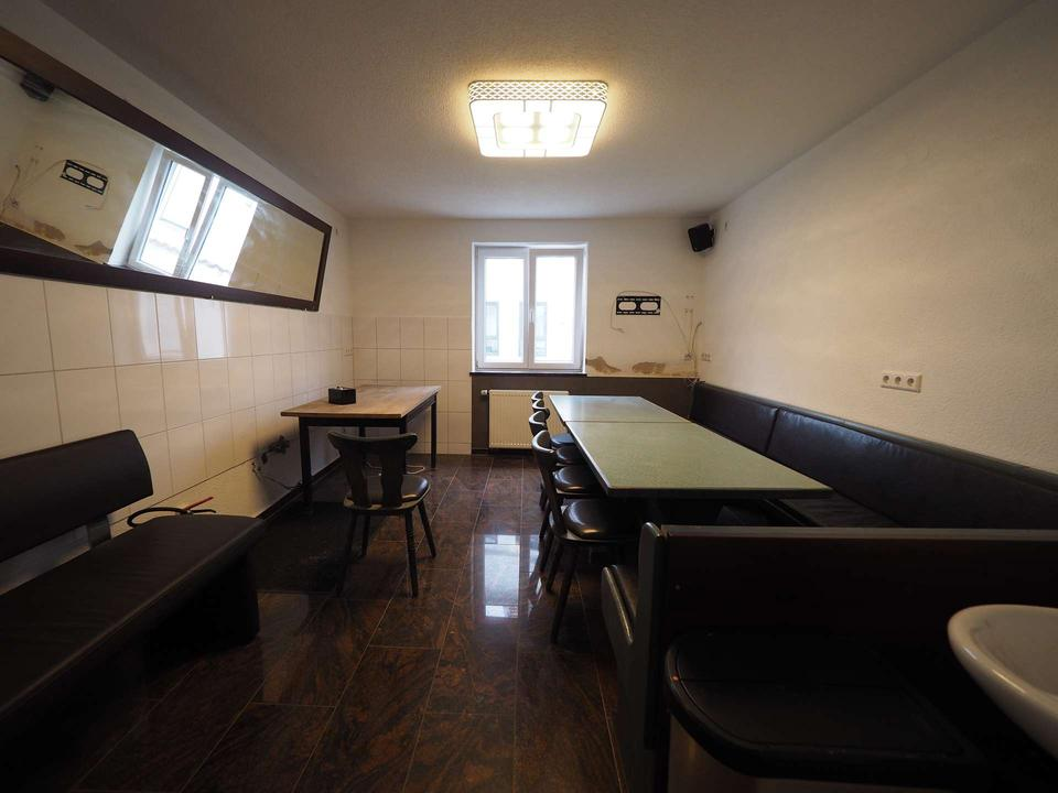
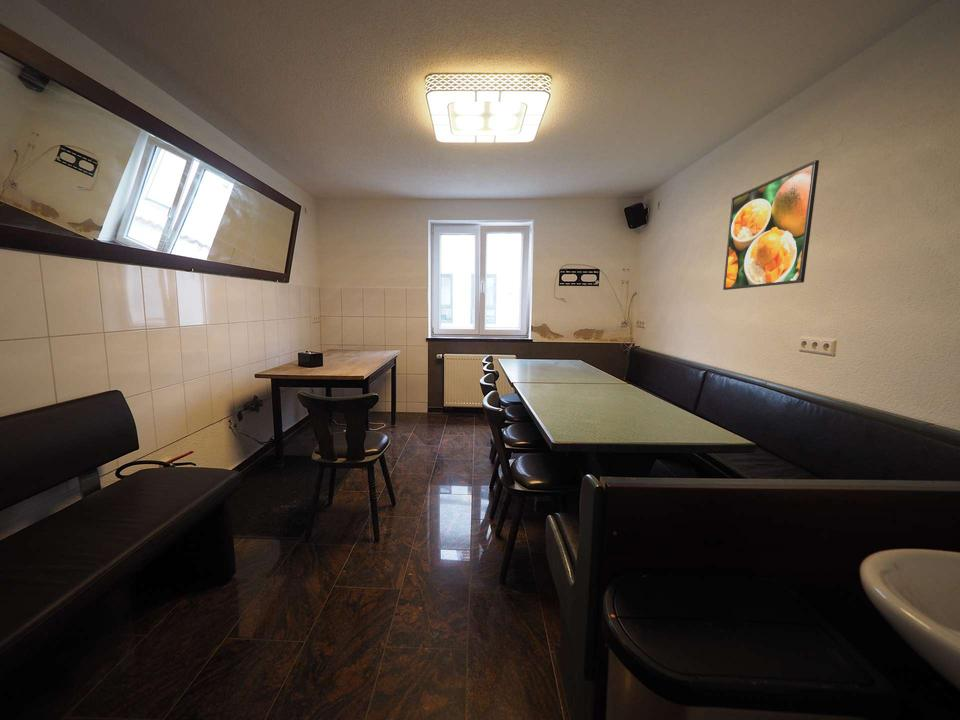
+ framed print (763, 235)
